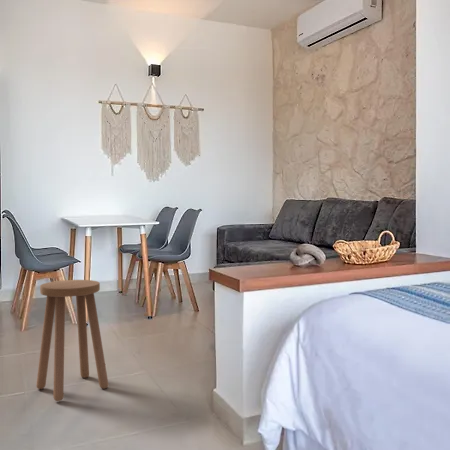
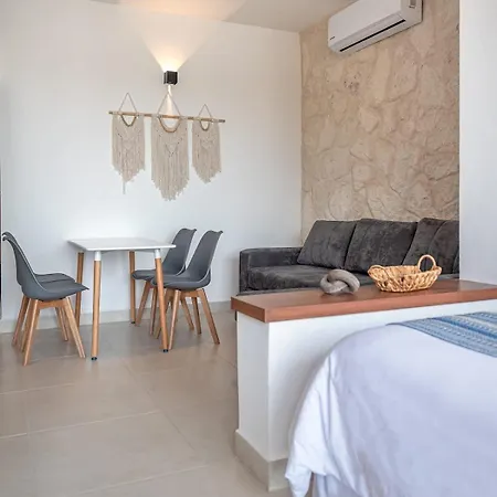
- stool (78, 336)
